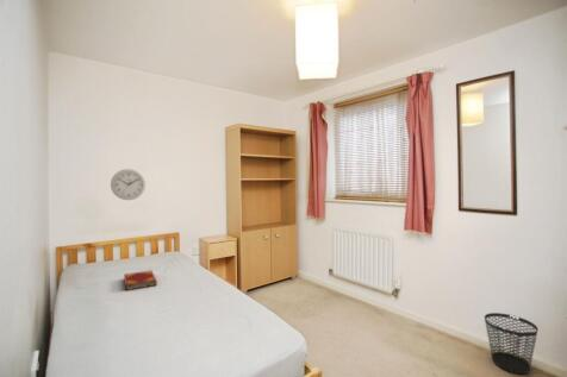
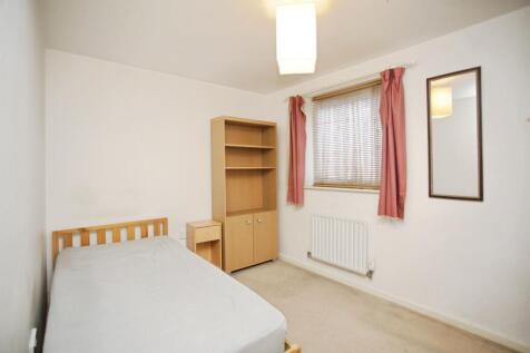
- wastebasket (510, 344)
- wall clock (129, 184)
- hardback book (139, 279)
